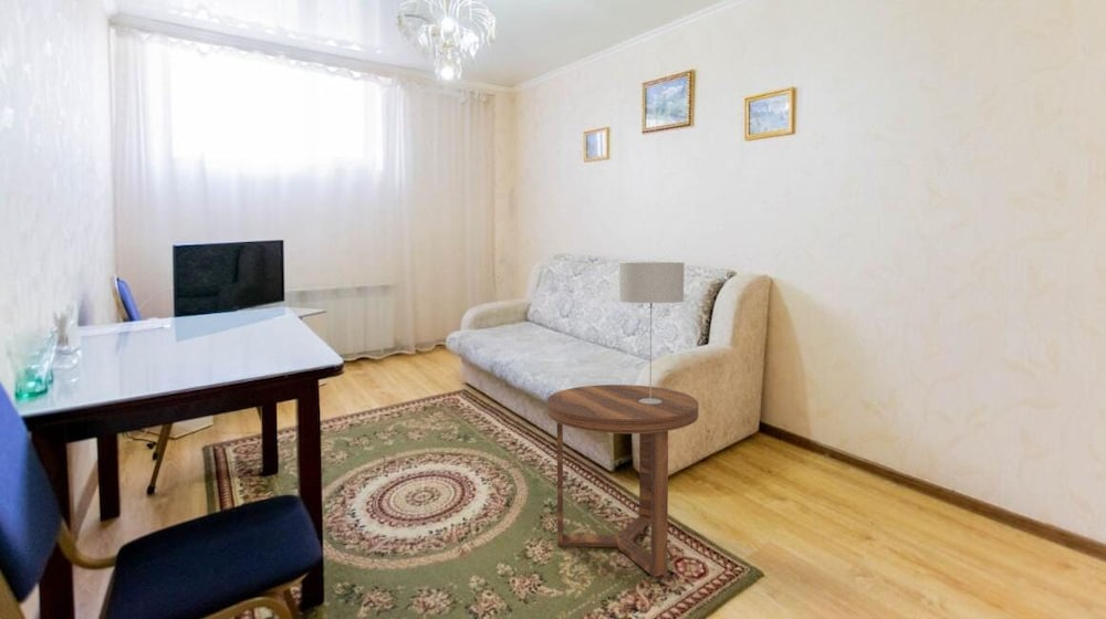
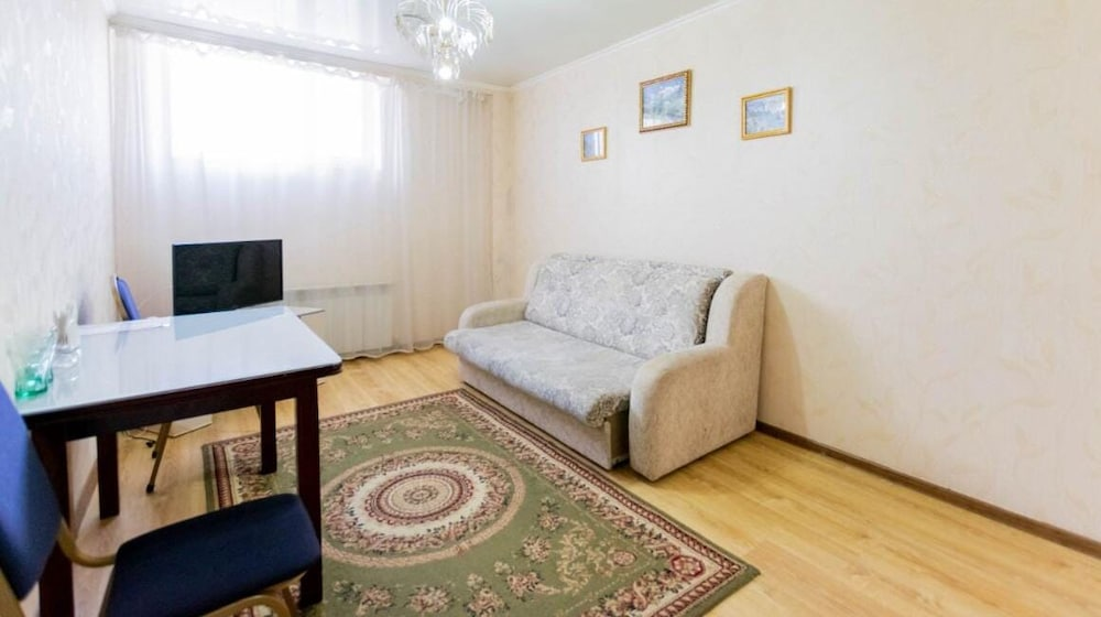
- table lamp (650, 332)
- side table (639, 472)
